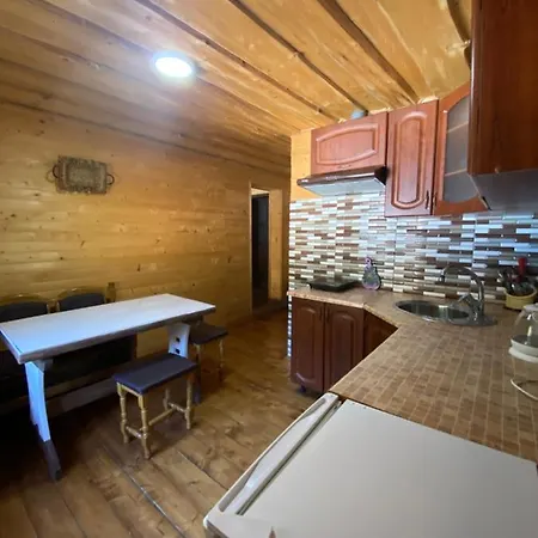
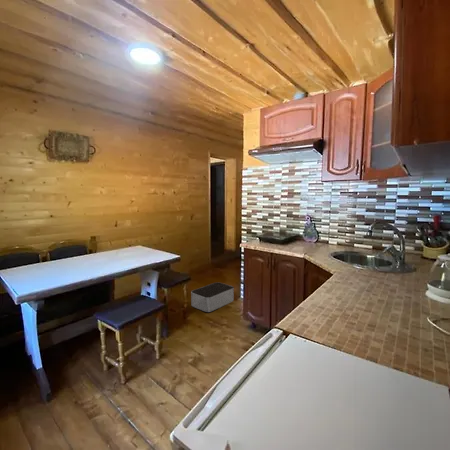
+ storage bin (213, 296)
